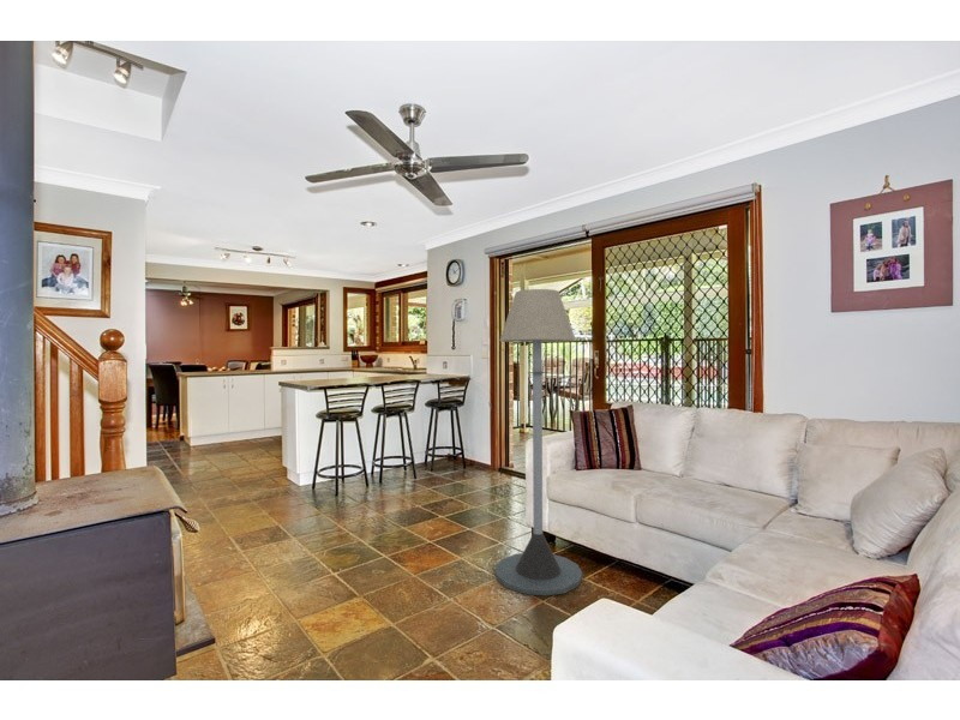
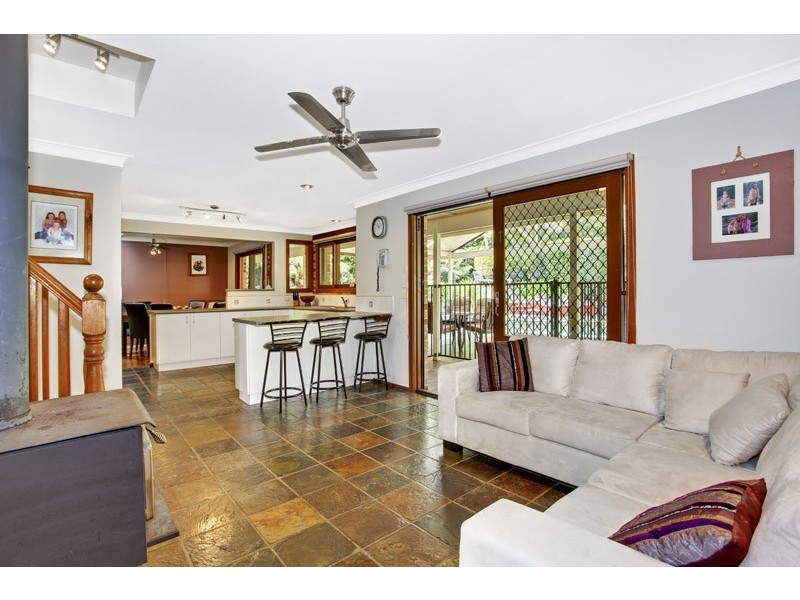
- floor lamp (536, 433)
